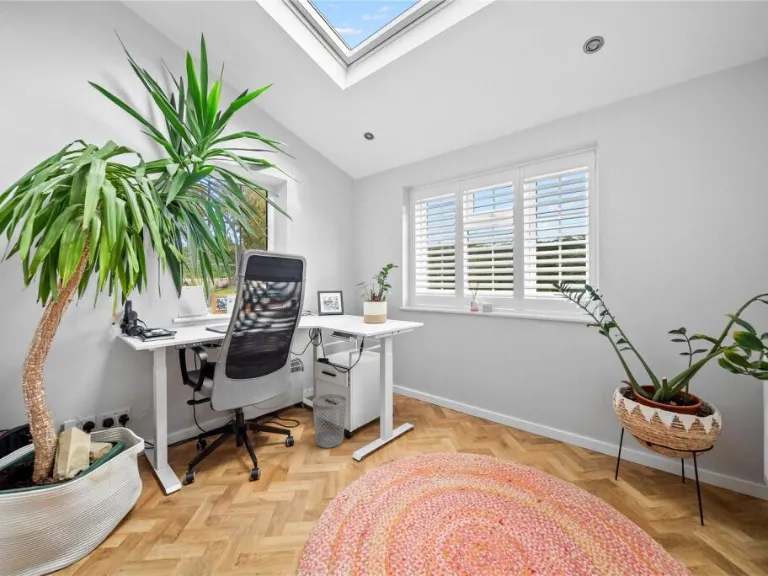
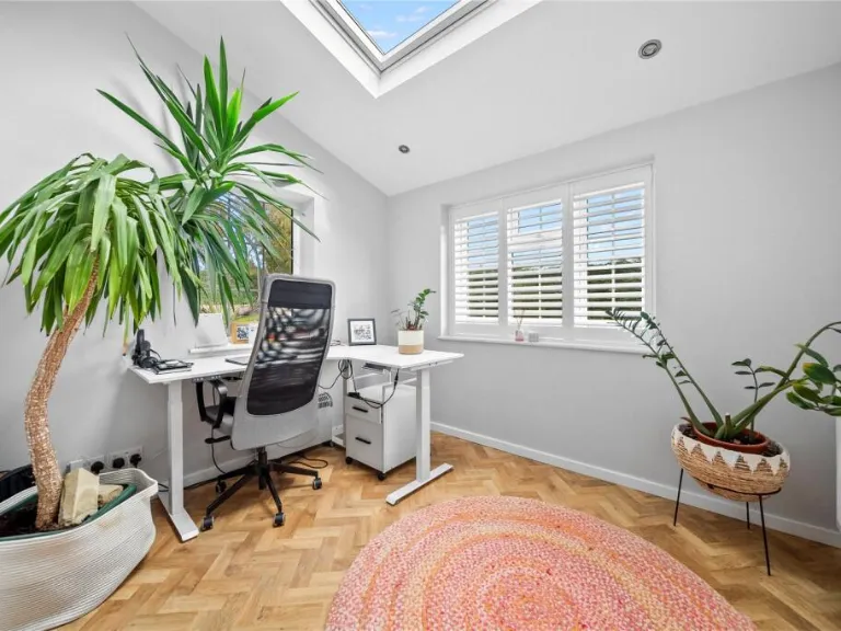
- wastebasket (329, 420)
